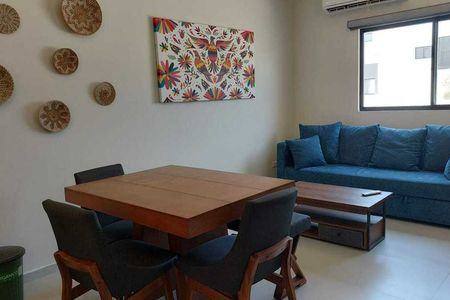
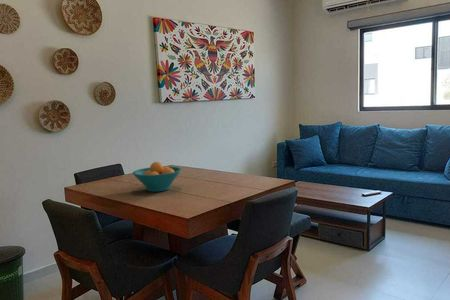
+ fruit bowl (157, 175)
